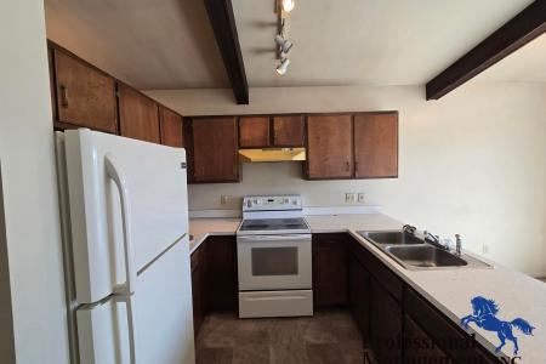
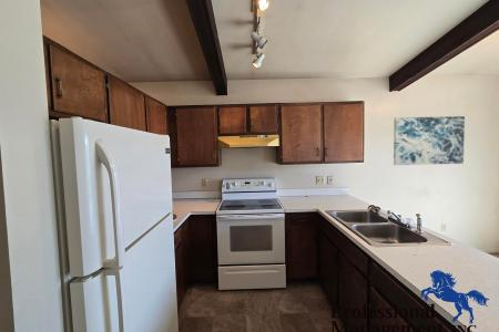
+ wall art (428, 141)
